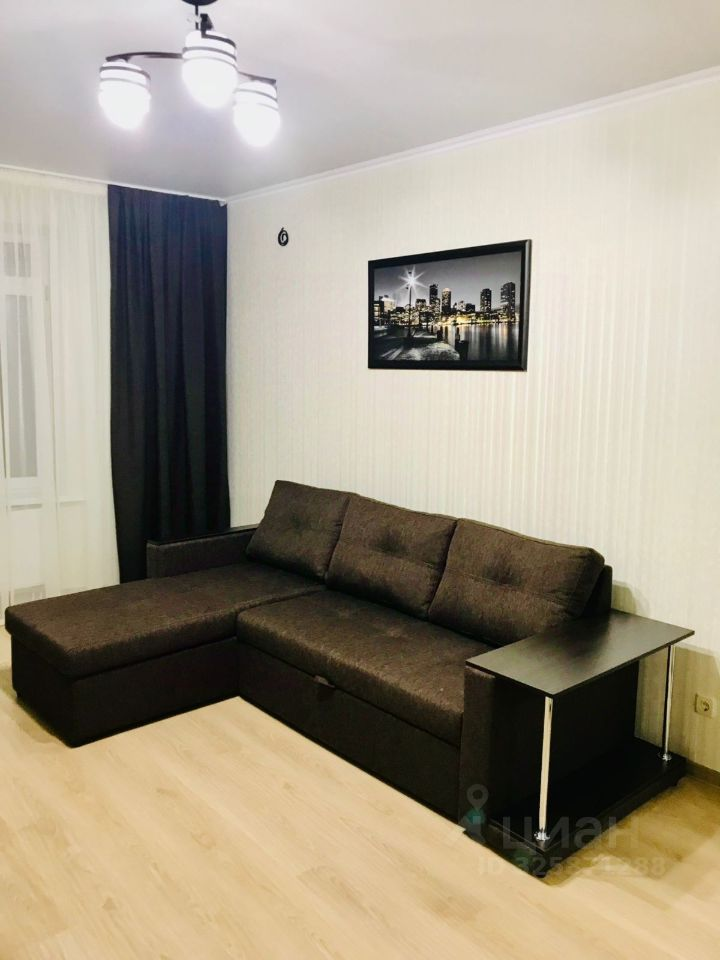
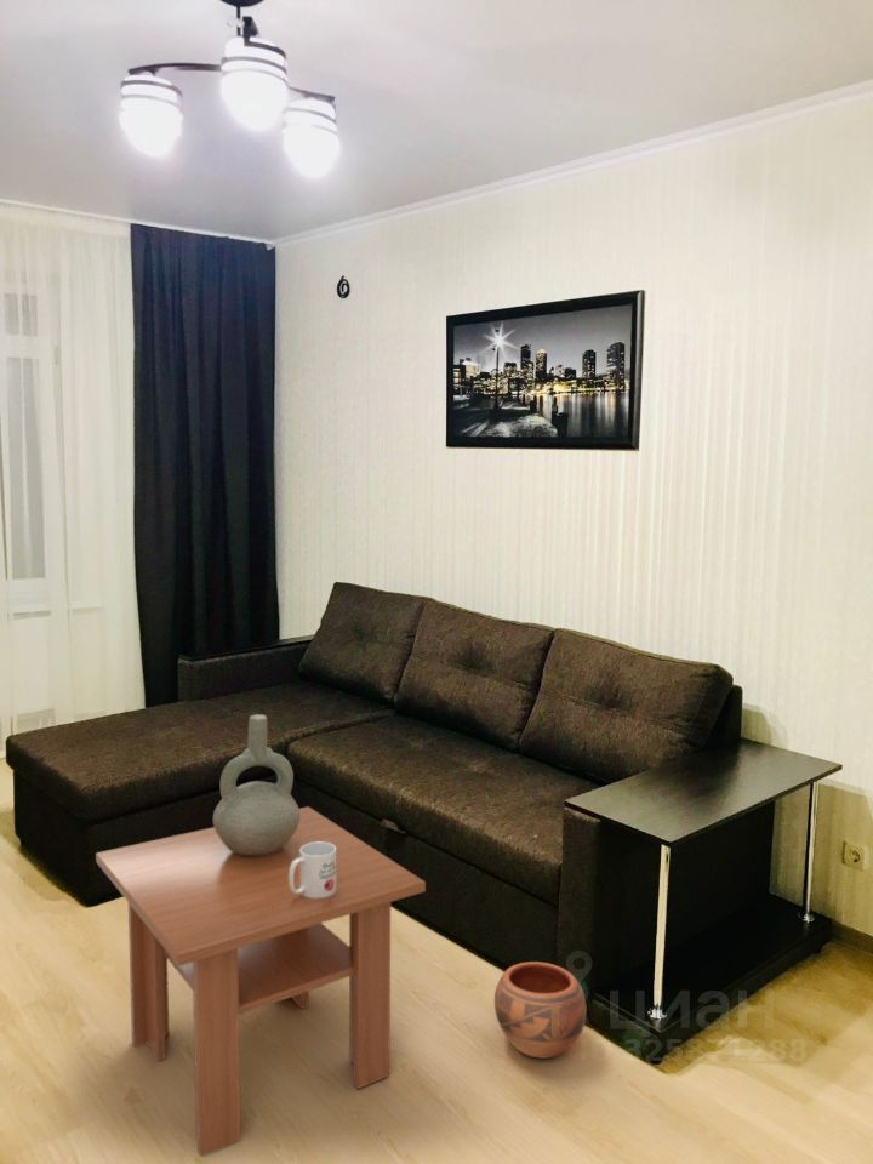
+ pottery (540, 1010)
+ coffee table (256, 964)
+ mug (312, 871)
+ decorative vase (256, 781)
